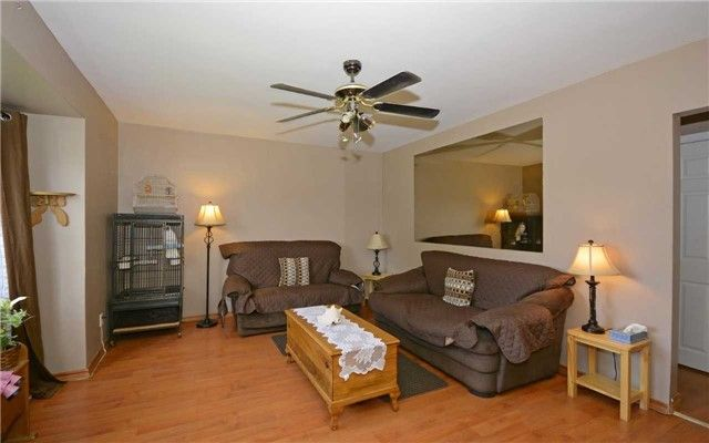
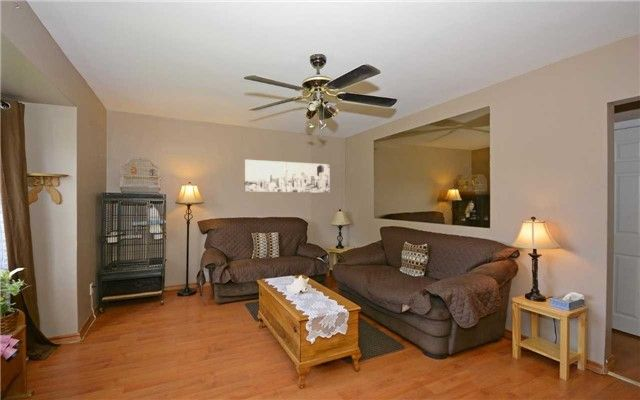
+ wall art (289, 177)
